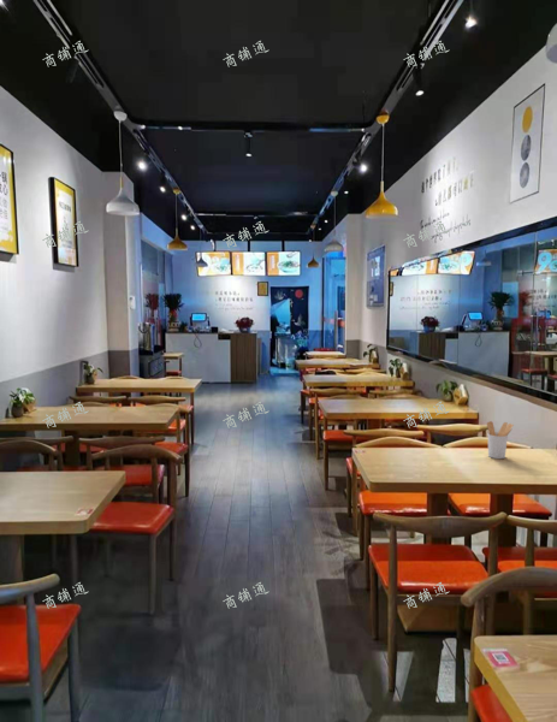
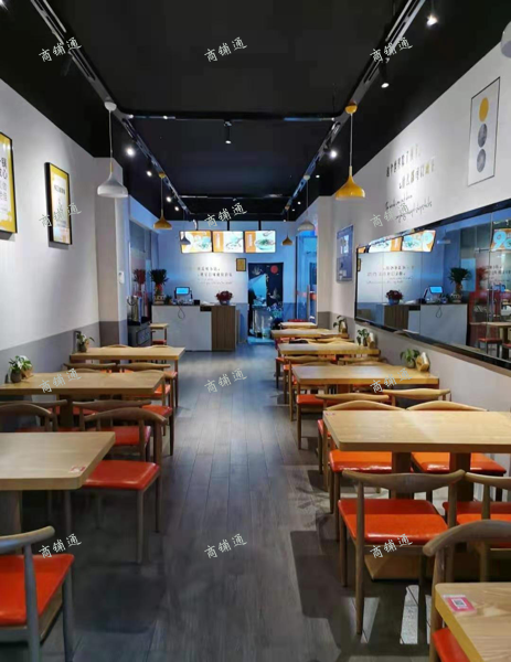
- utensil holder (500, 439)
